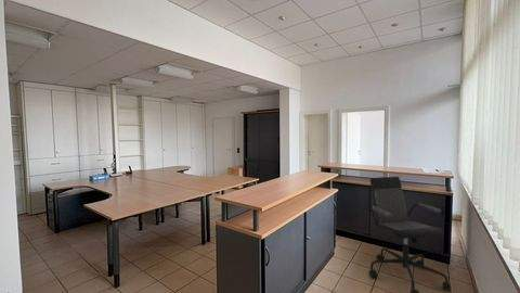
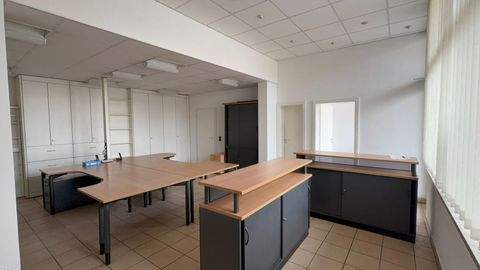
- office chair (404, 229)
